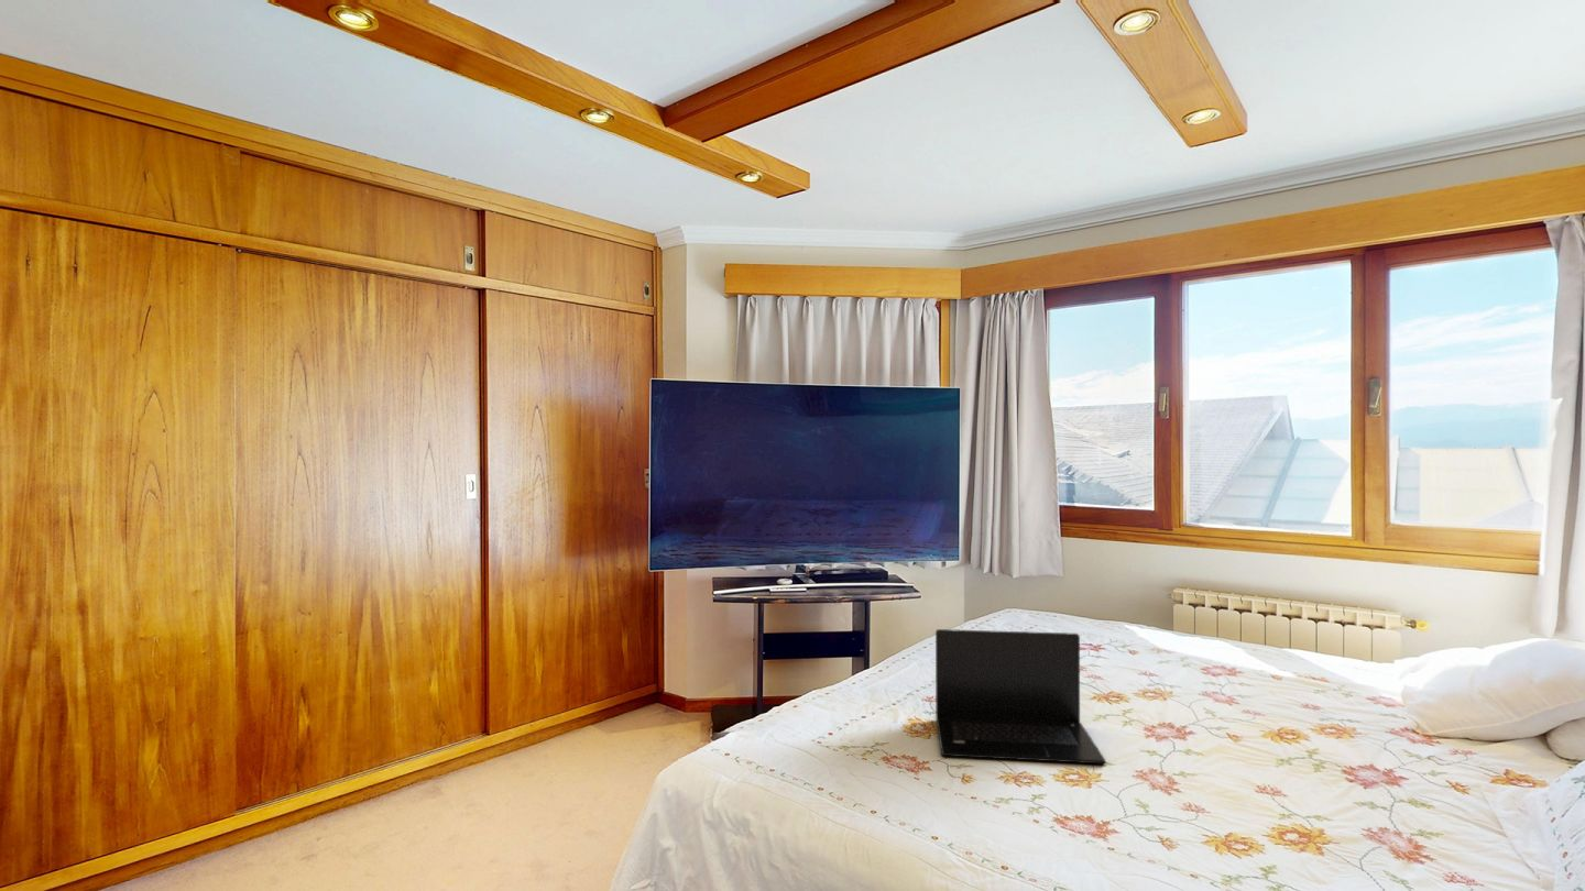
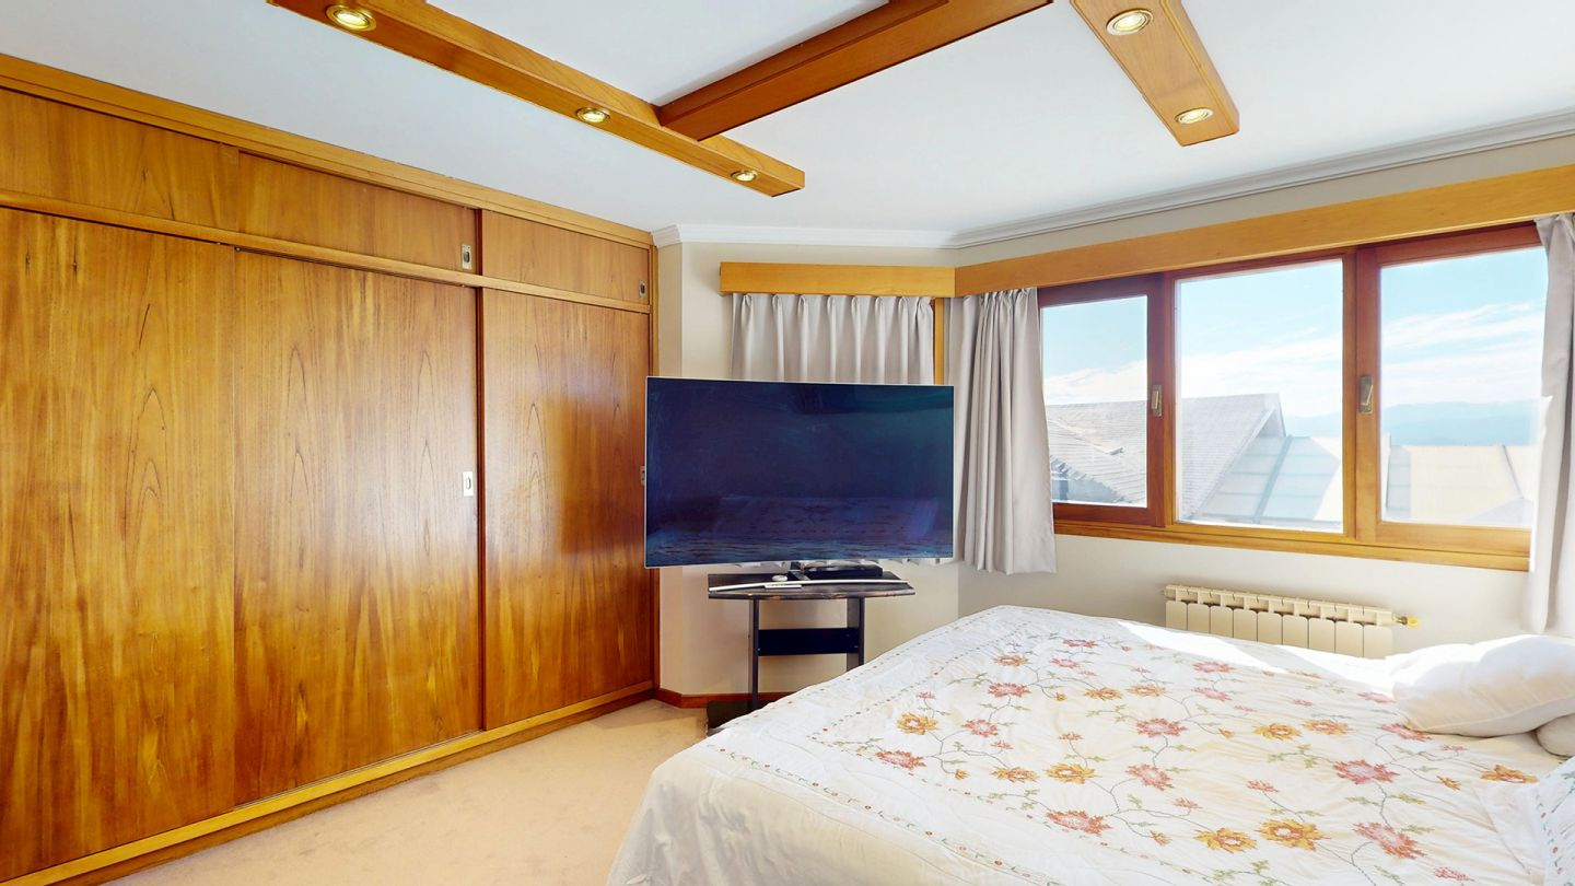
- laptop (1014, 691)
